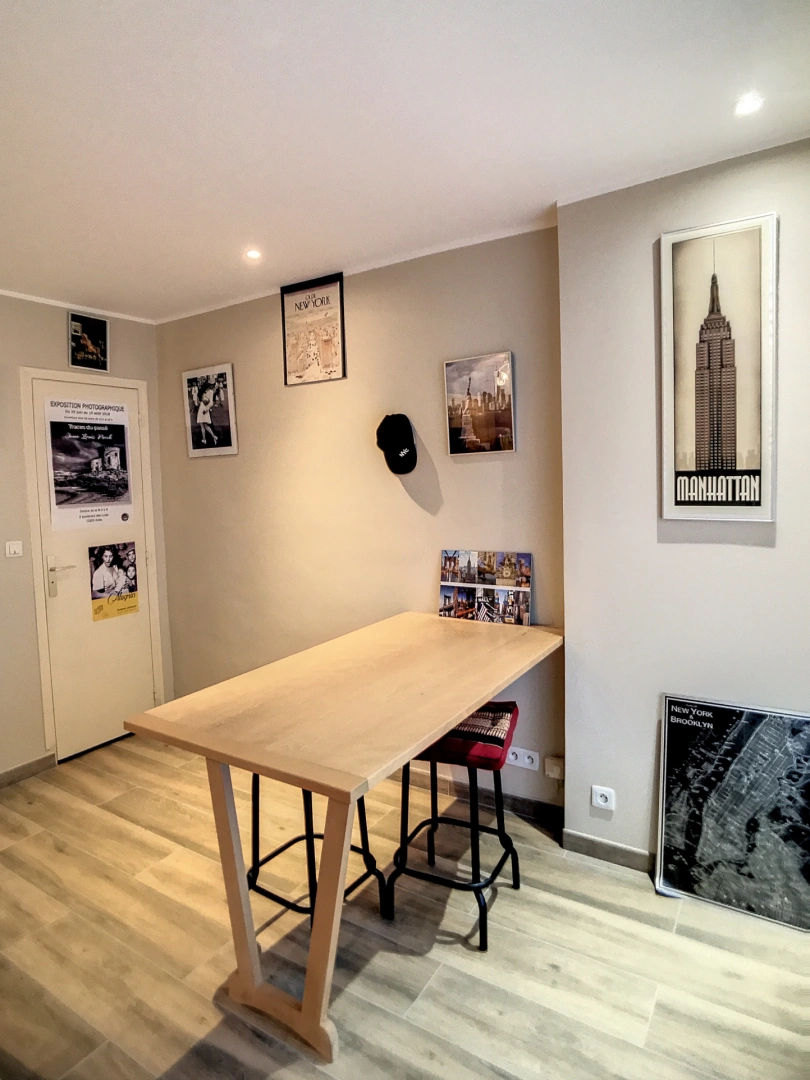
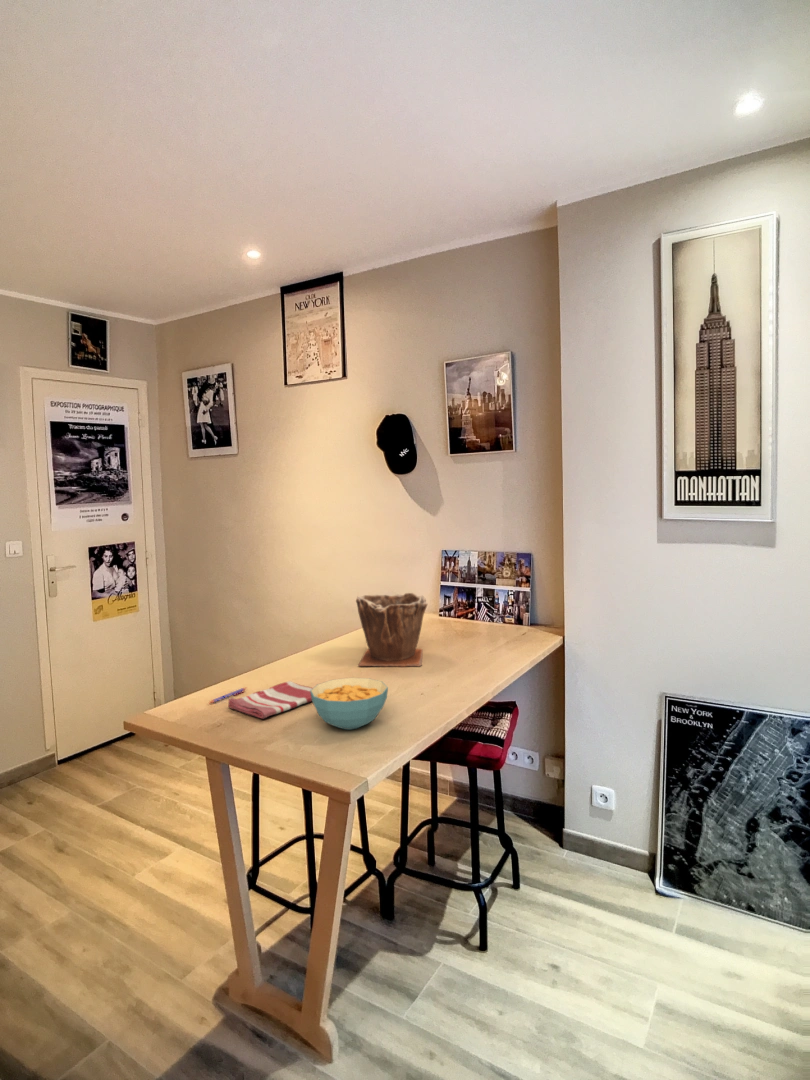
+ cereal bowl (349, 707)
+ plant pot (391, 627)
+ dish towel (278, 698)
+ pen (227, 695)
